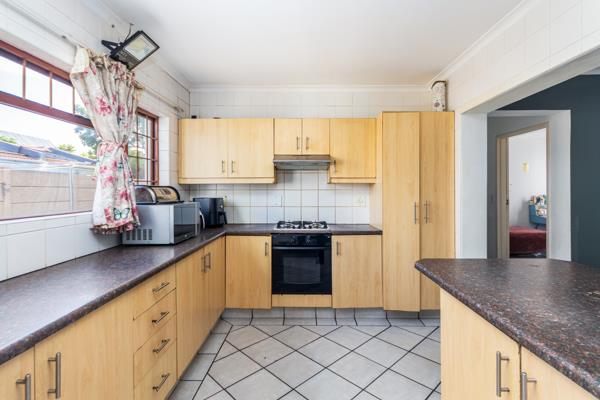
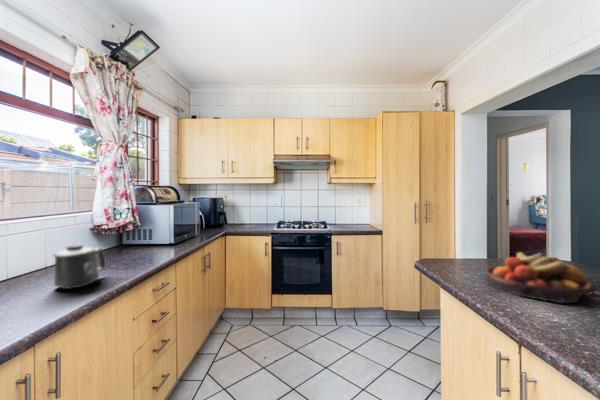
+ mug (79, 263)
+ fruit bowl (532, 272)
